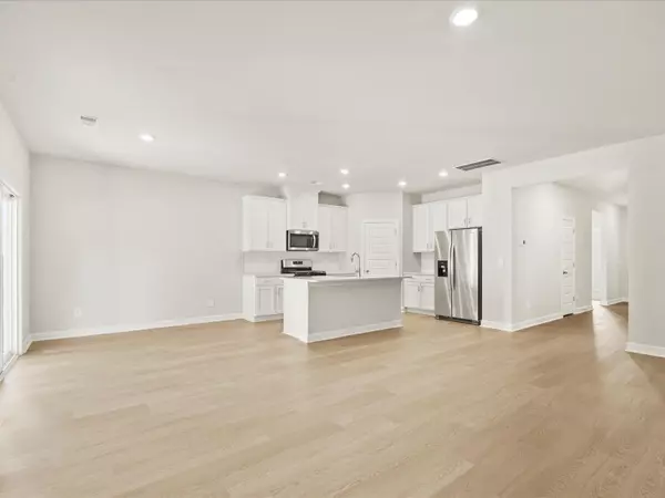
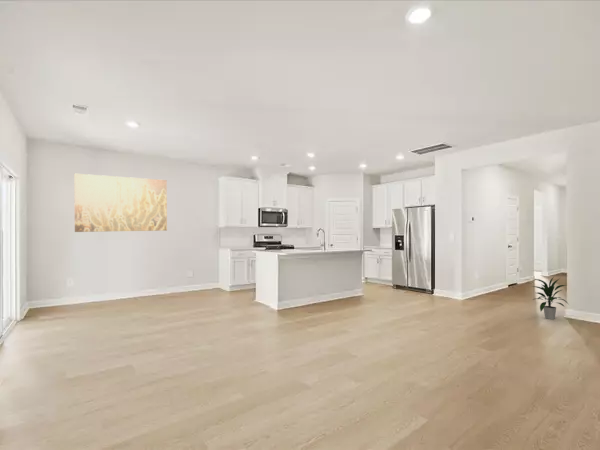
+ wall art (123, 204)
+ indoor plant (547, 296)
